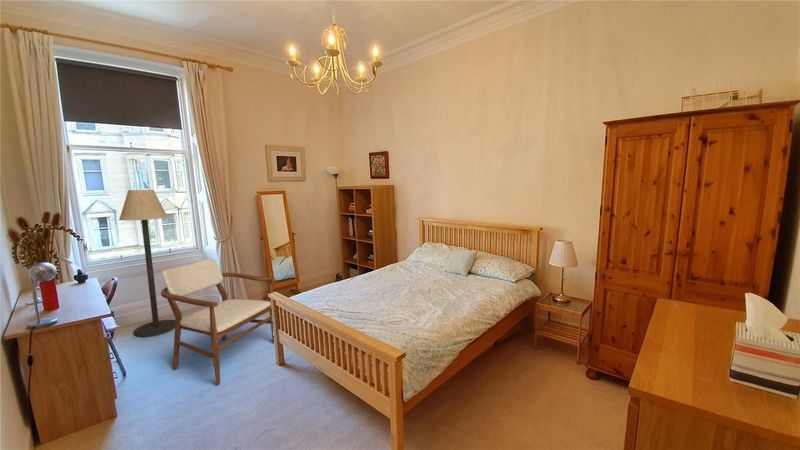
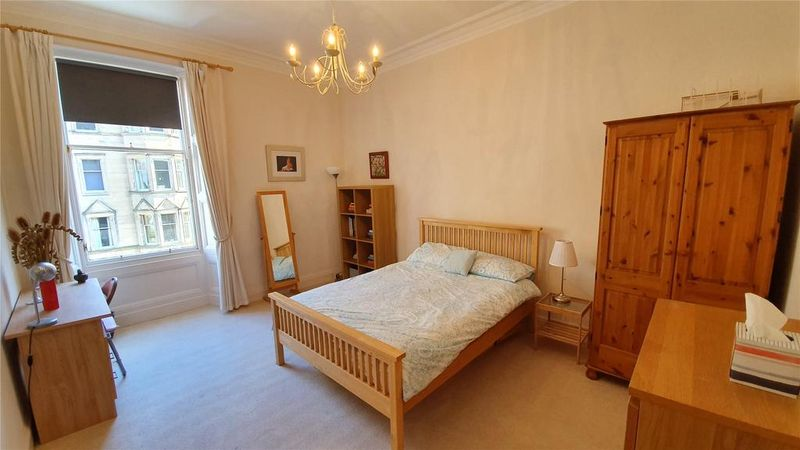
- armchair (216, 311)
- floor lamp (149, 261)
